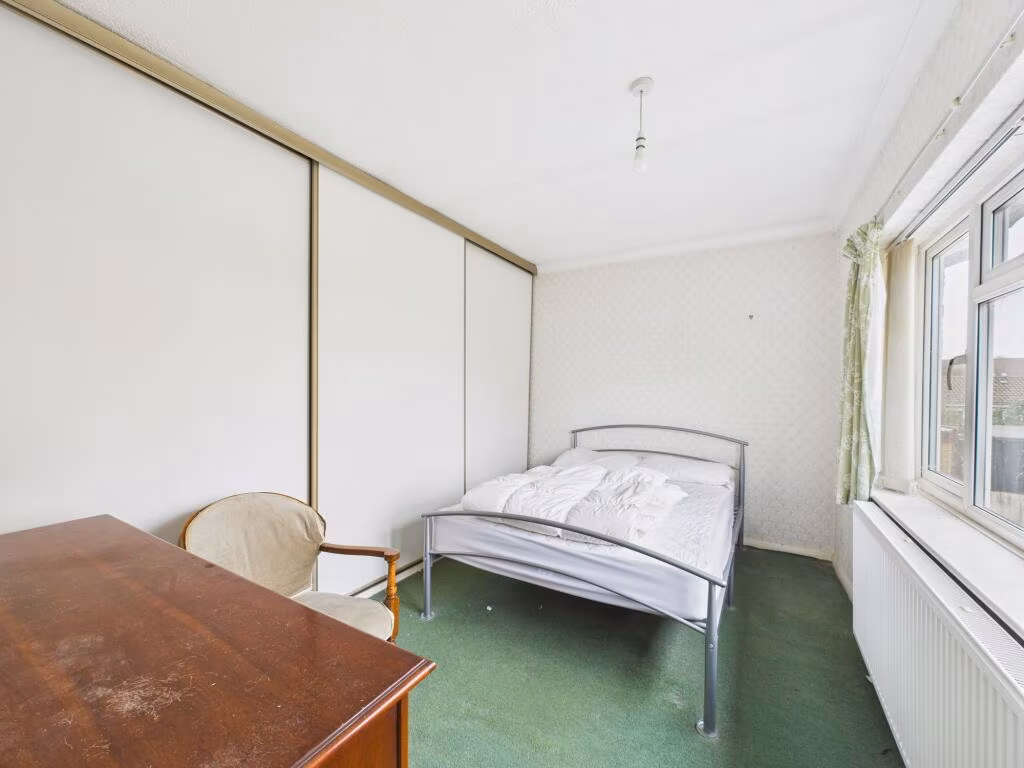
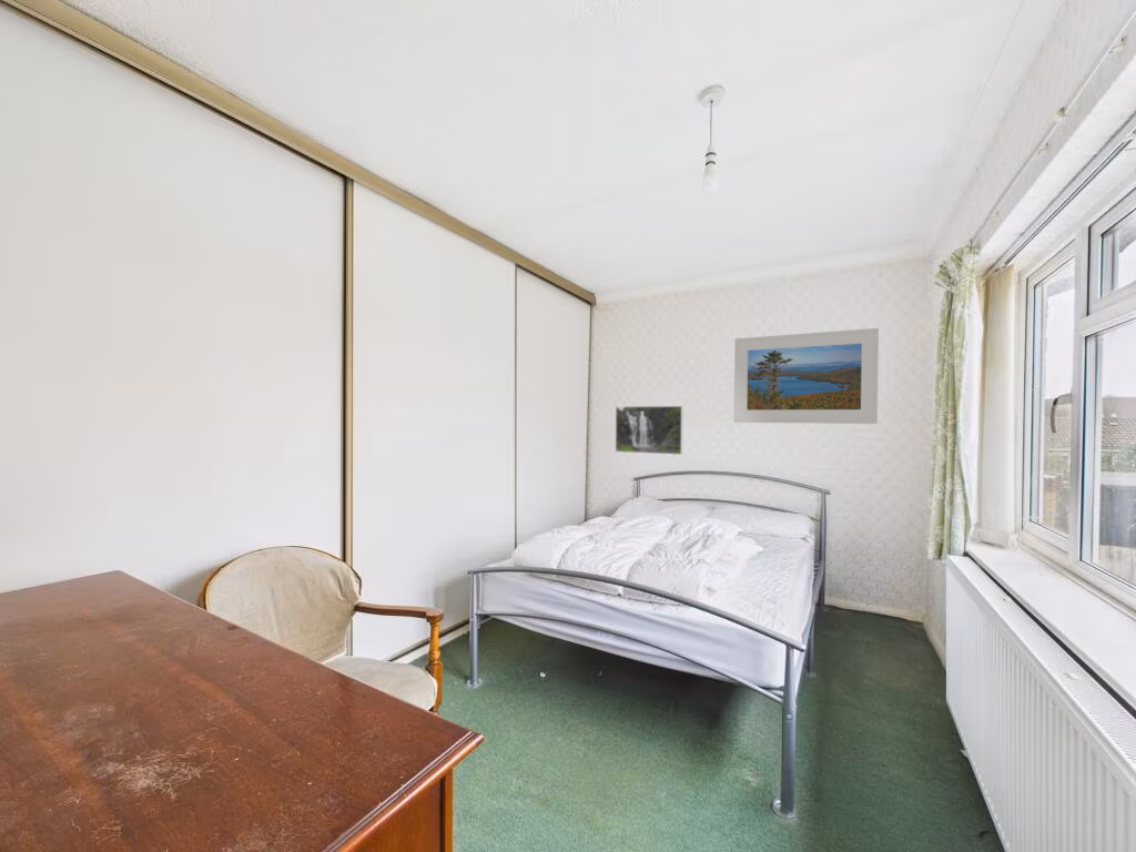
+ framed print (648, 429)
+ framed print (801, 378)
